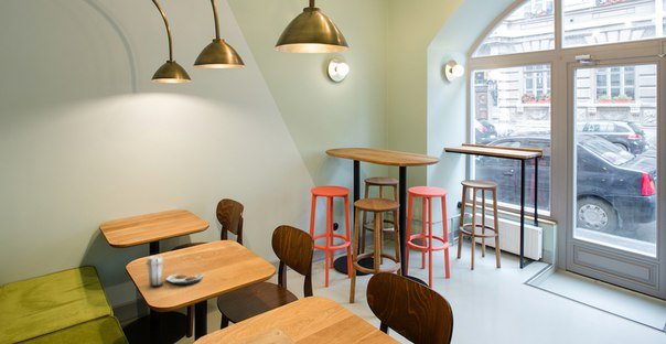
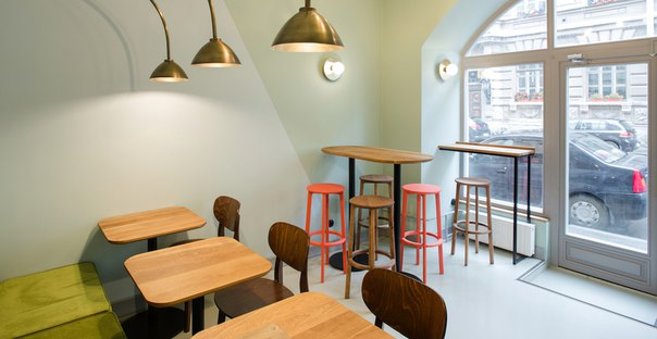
- plate (176, 273)
